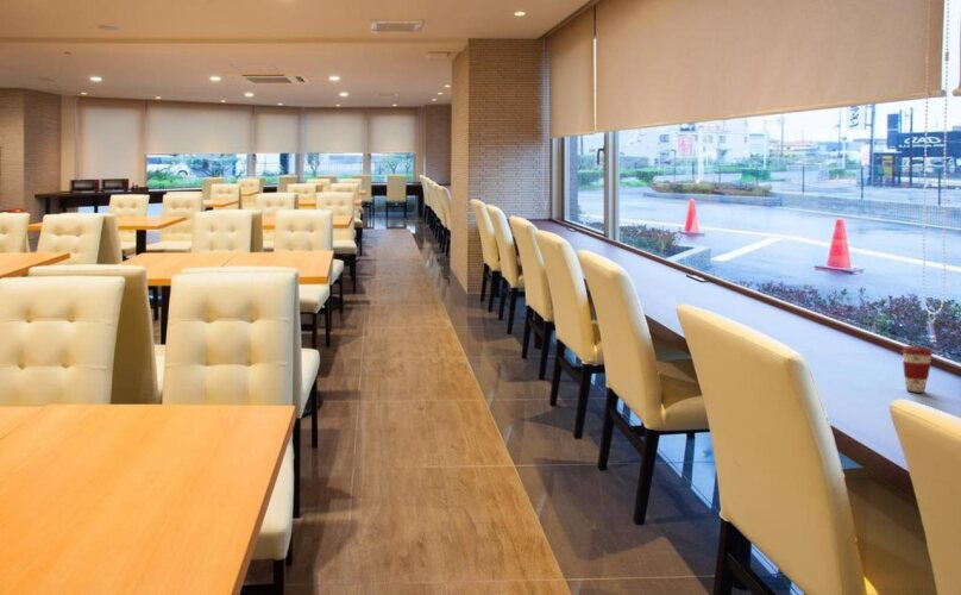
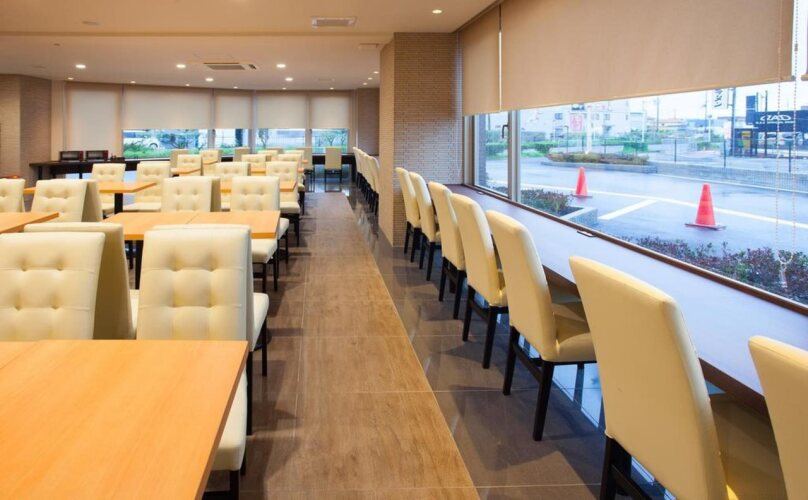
- coffee cup (916, 369)
